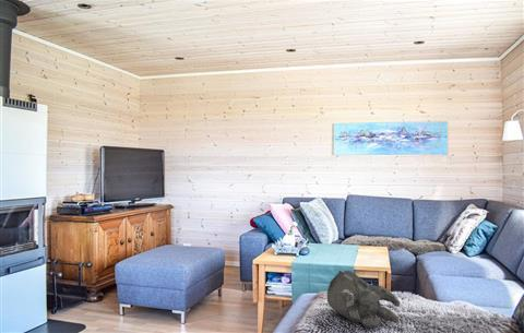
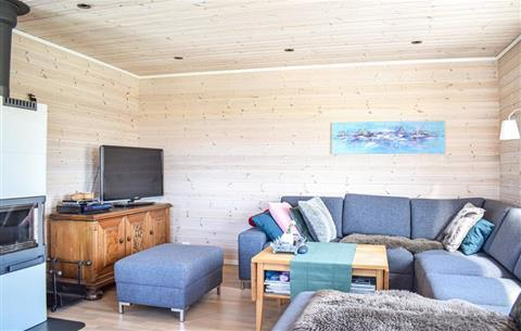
- plush toy (361, 295)
